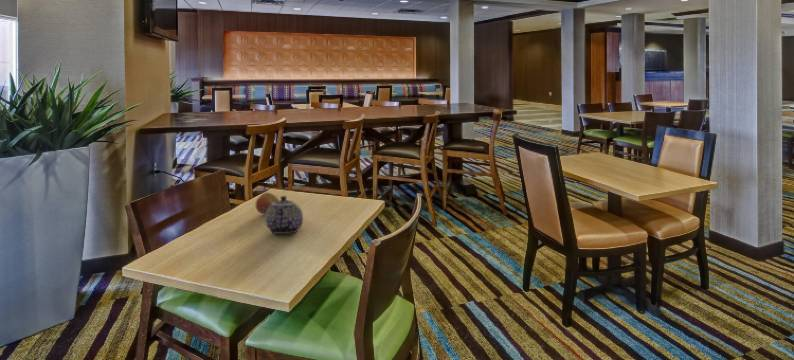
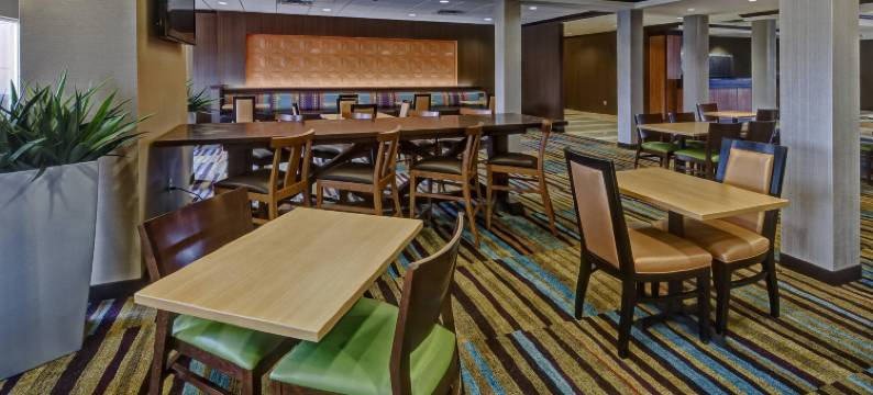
- teapot (284, 214)
- fruit (267, 203)
